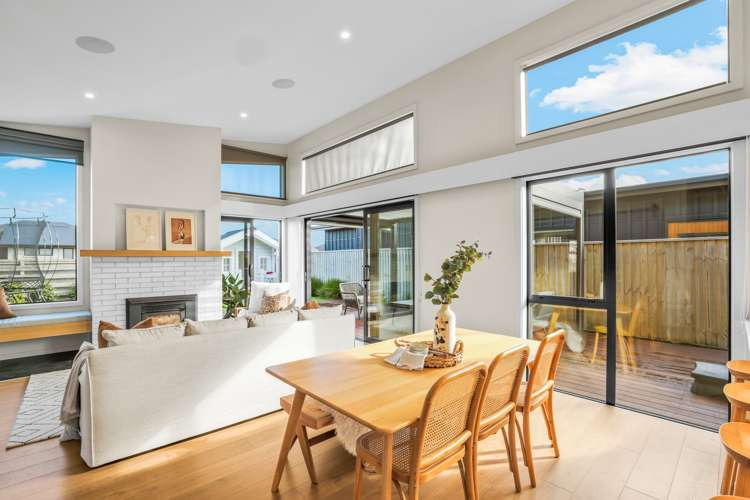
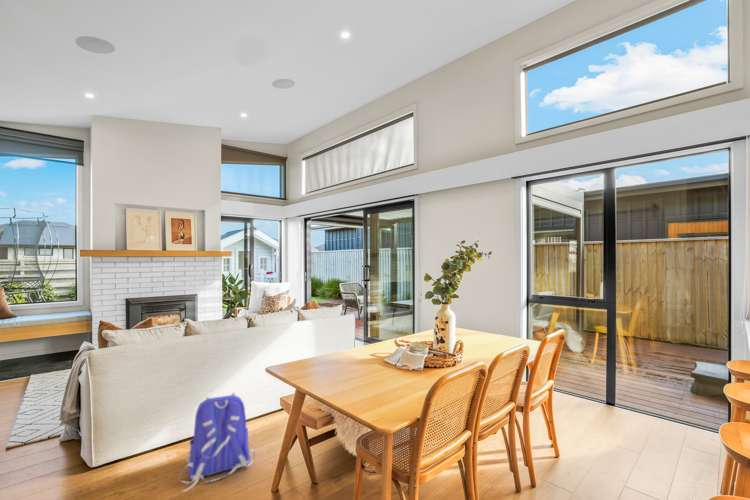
+ backpack (217, 430)
